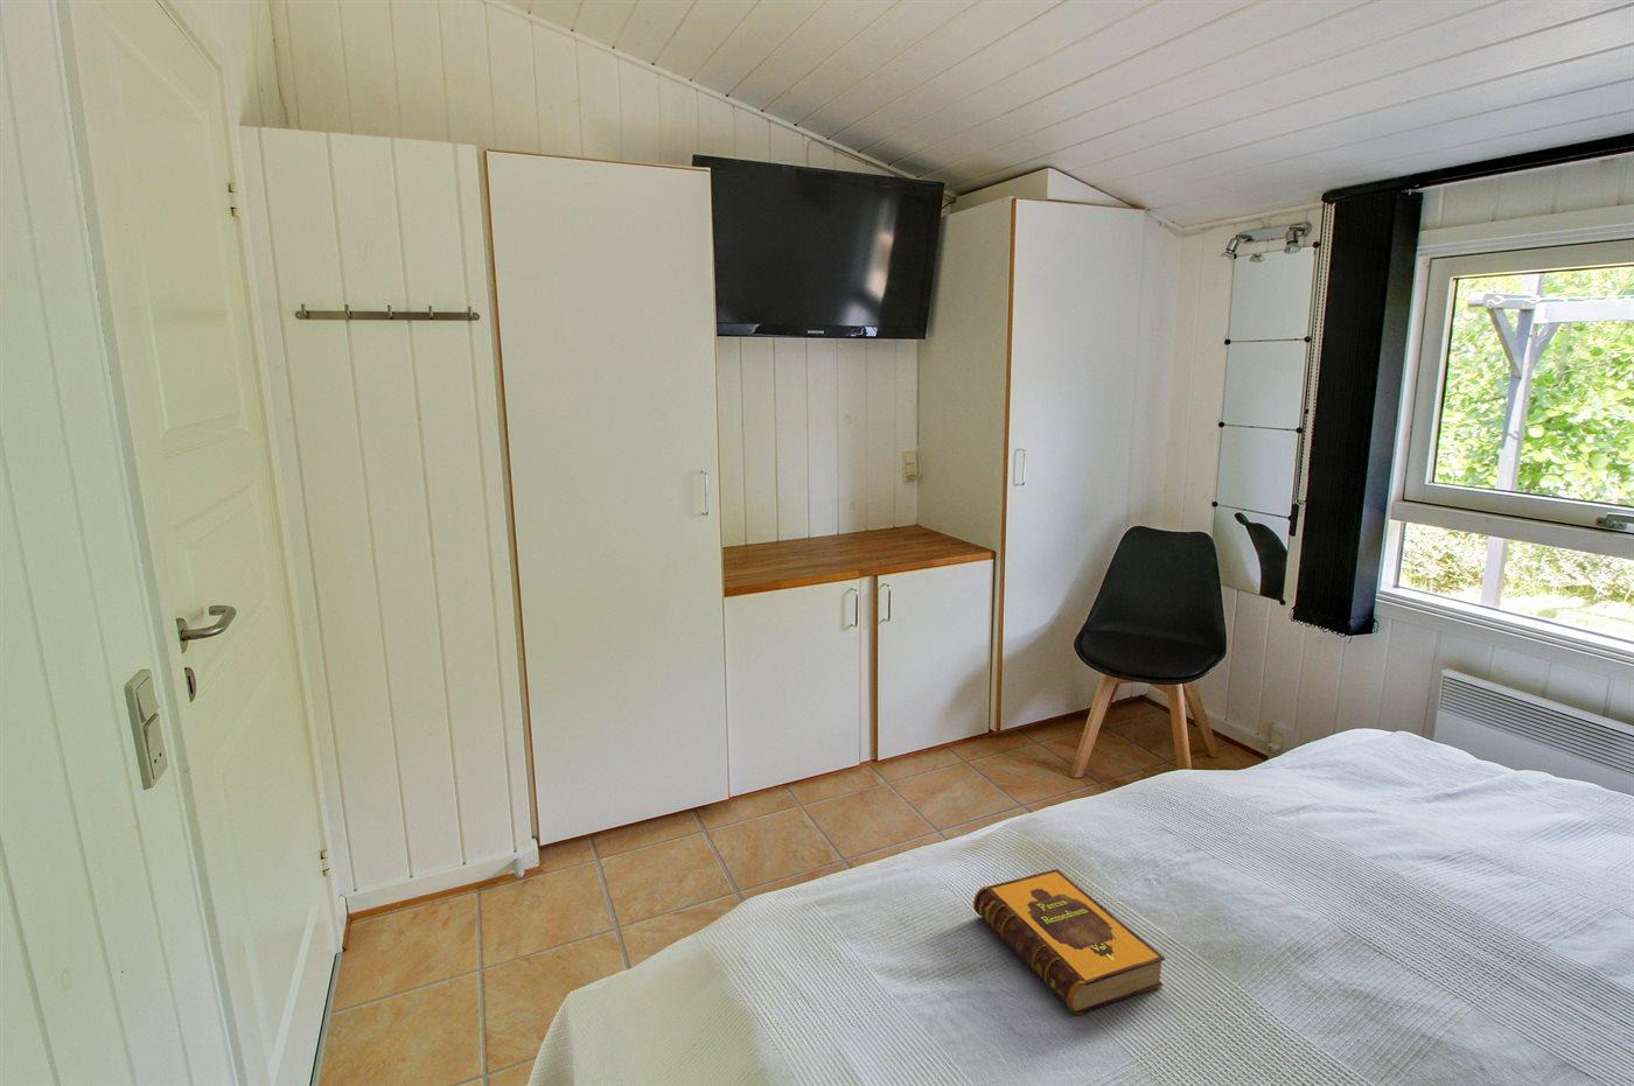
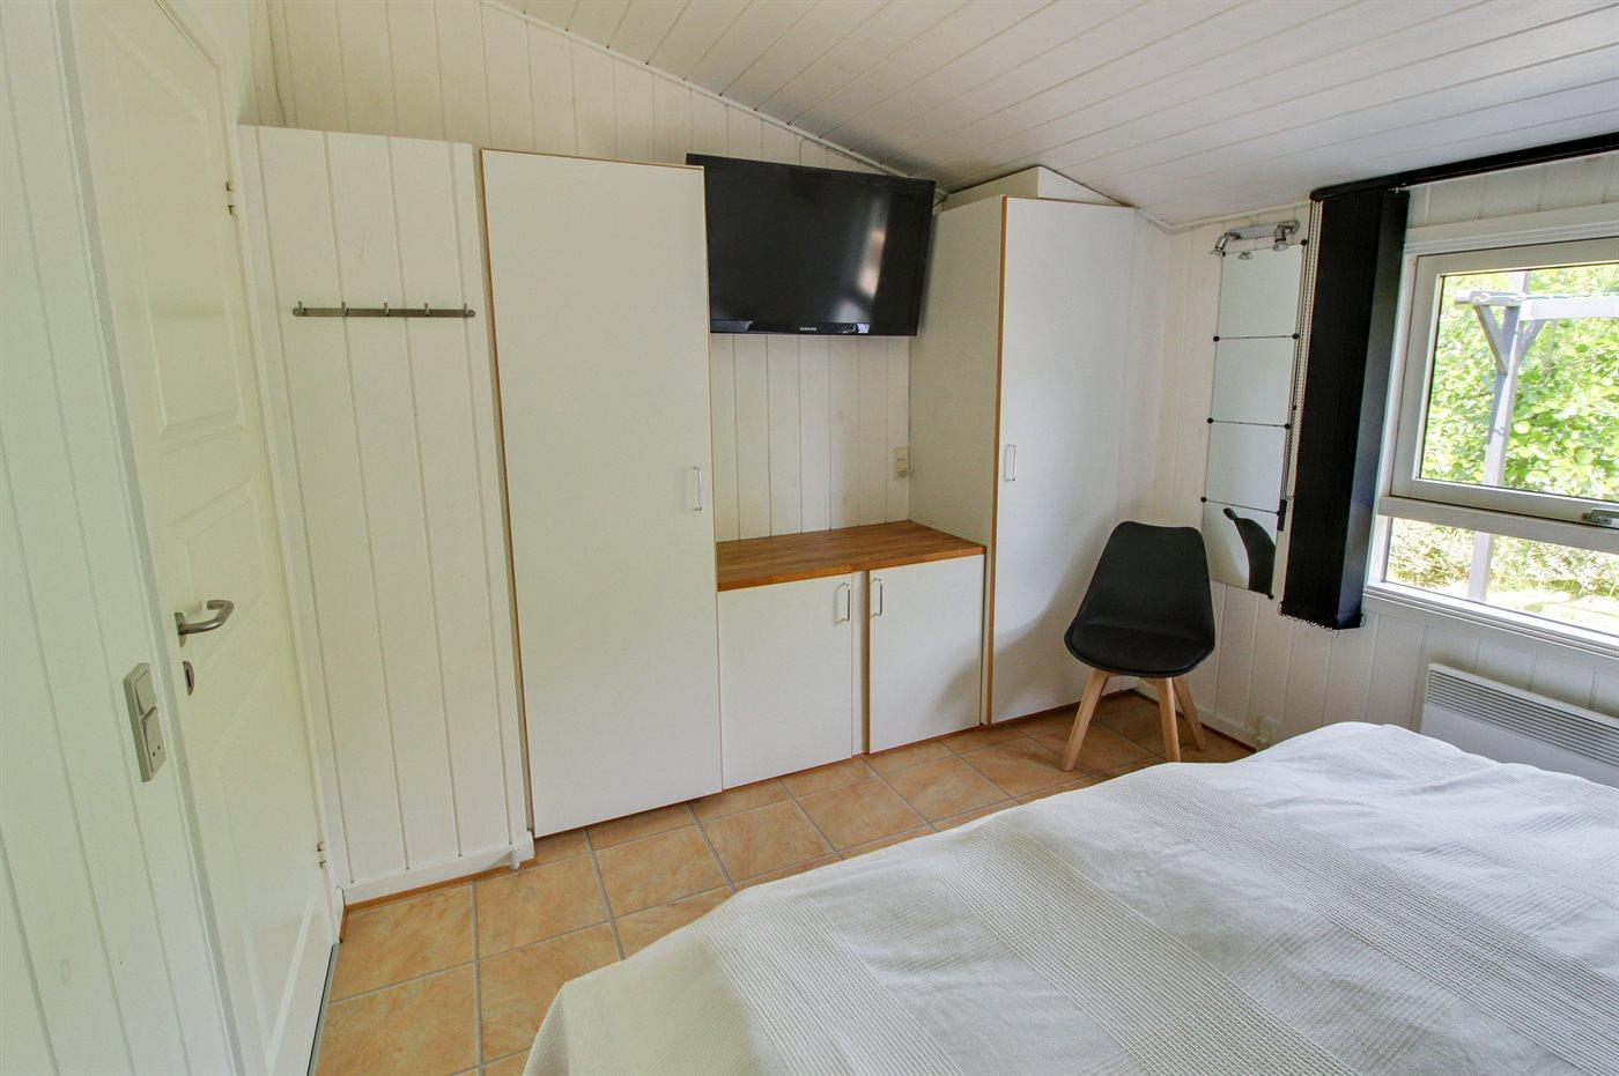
- hardback book (1061, 934)
